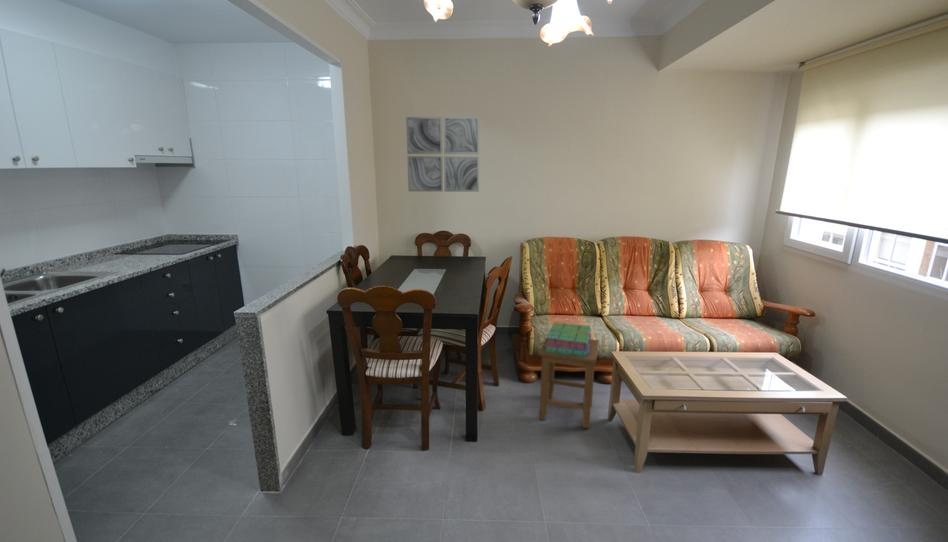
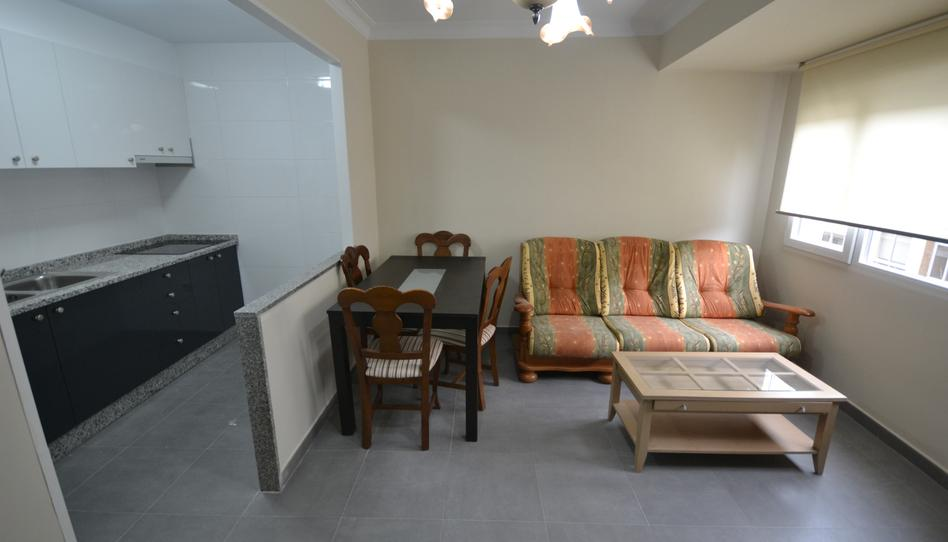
- stack of books (569, 337)
- wall art (444, 156)
- stool (567, 381)
